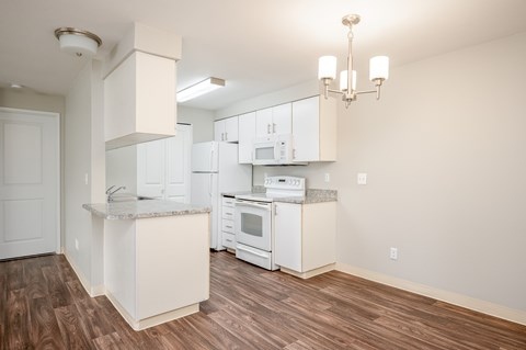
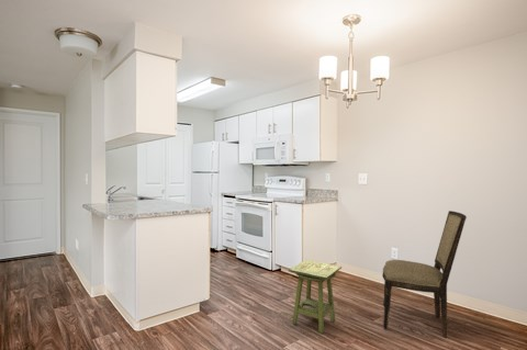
+ dining chair (418, 267)
+ side table (318, 295)
